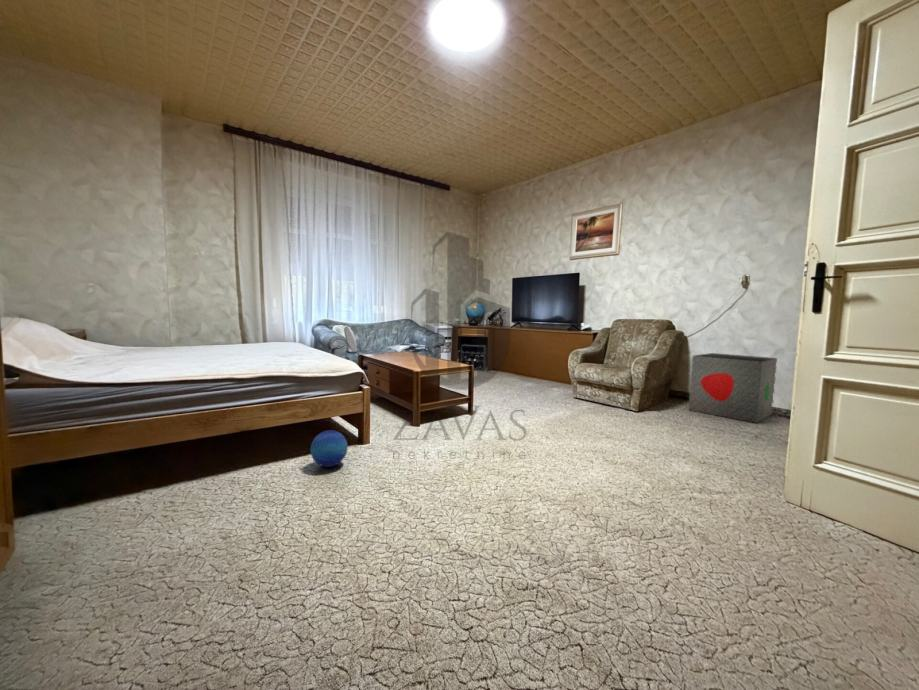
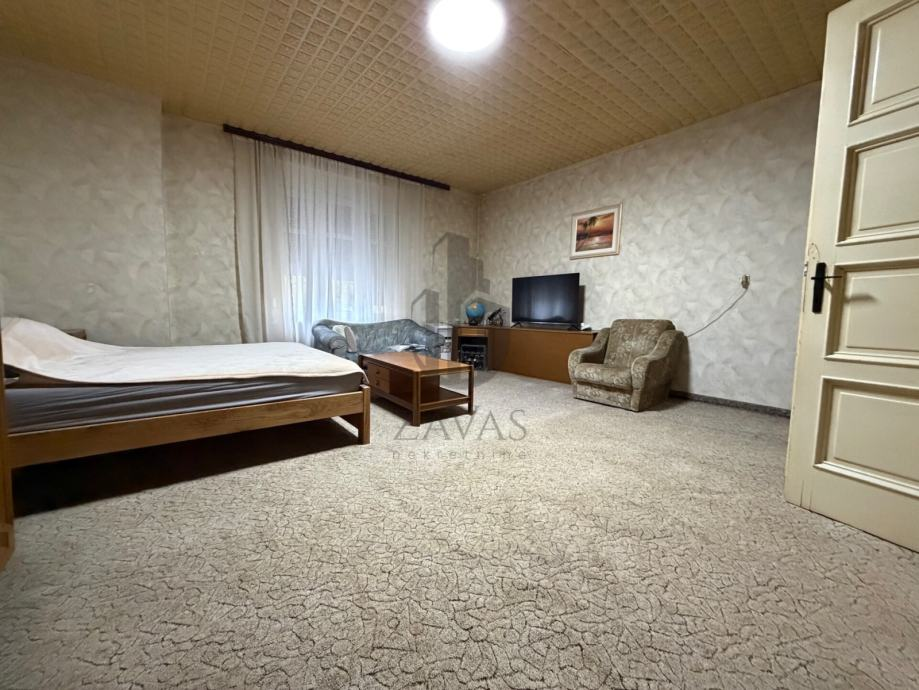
- storage bin (732, 384)
- decorative ball (329, 448)
